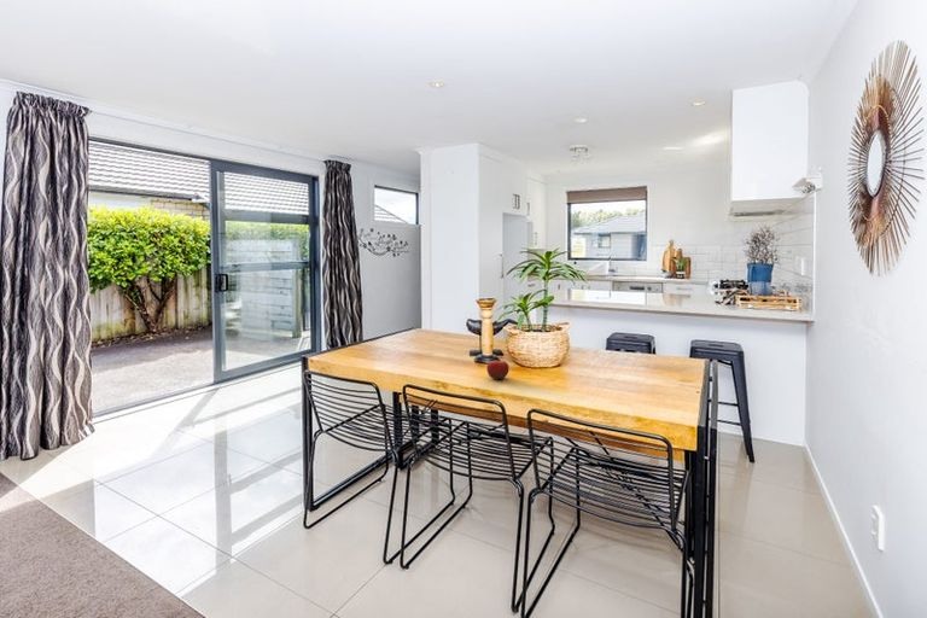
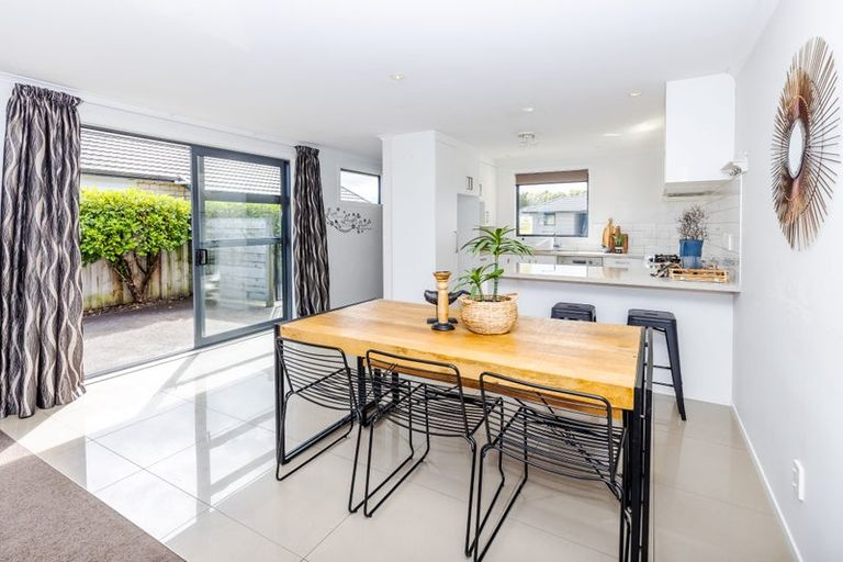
- fruit (497, 367)
